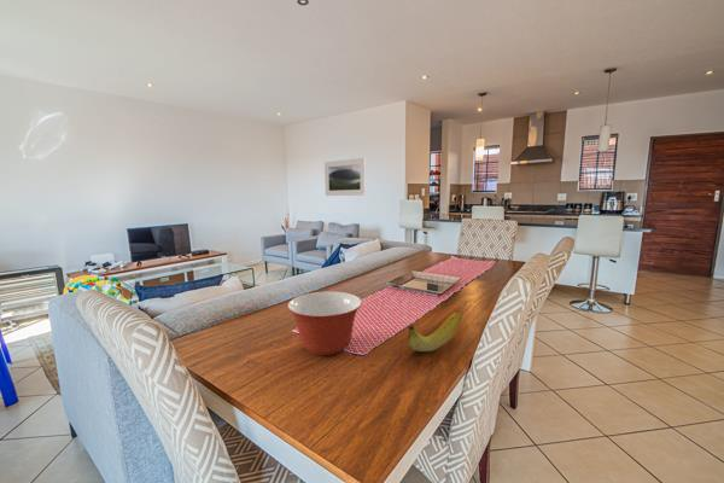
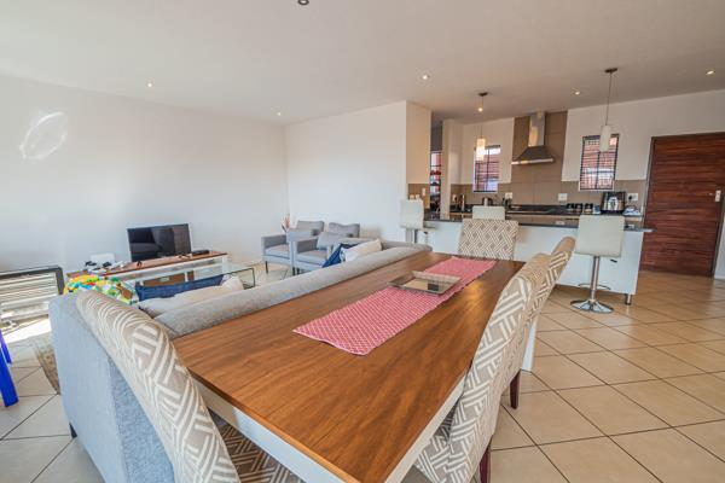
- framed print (344, 178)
- mixing bowl (325, 324)
- fruit (434, 332)
